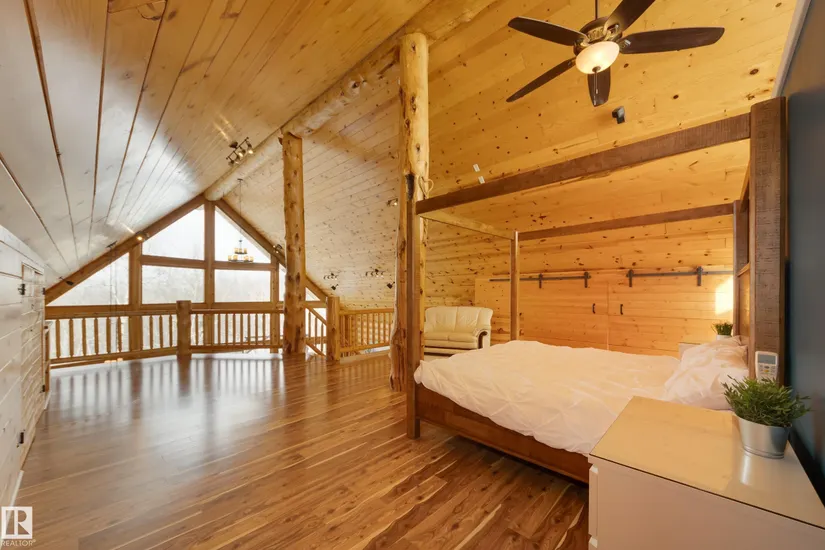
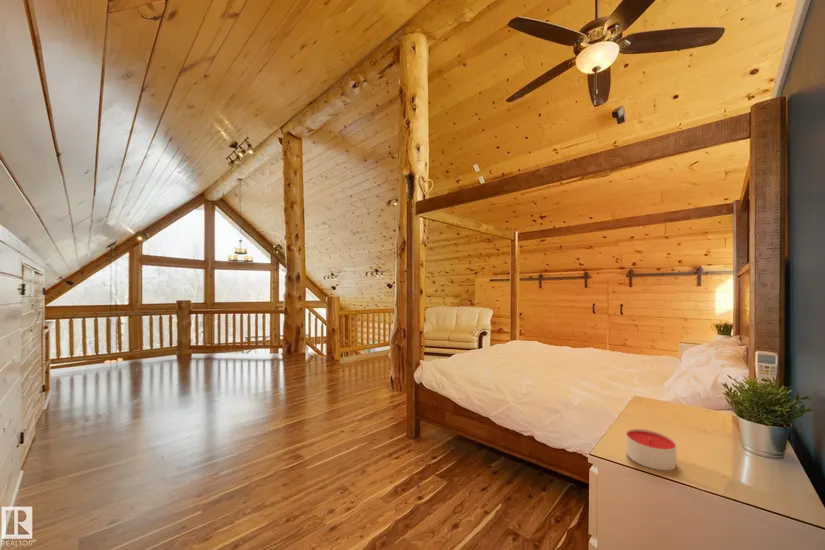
+ candle (650, 447)
